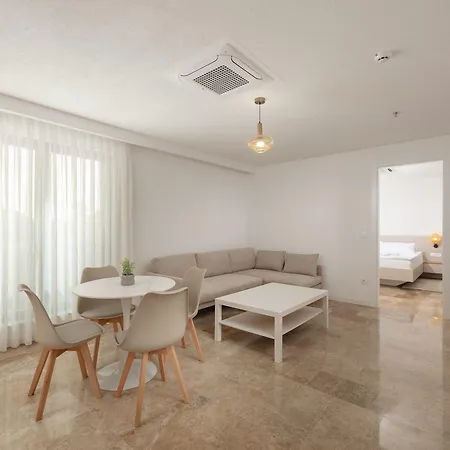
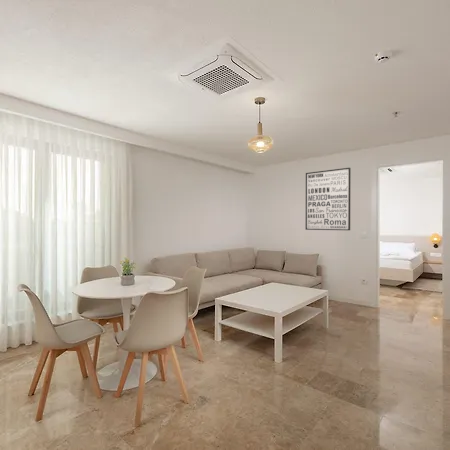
+ wall art (326, 200)
